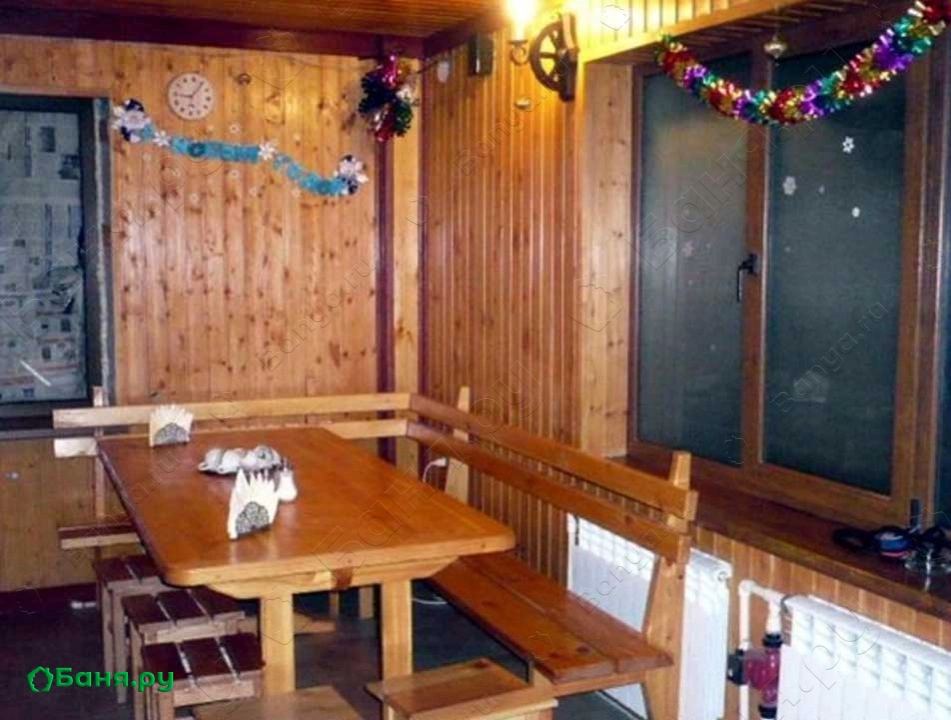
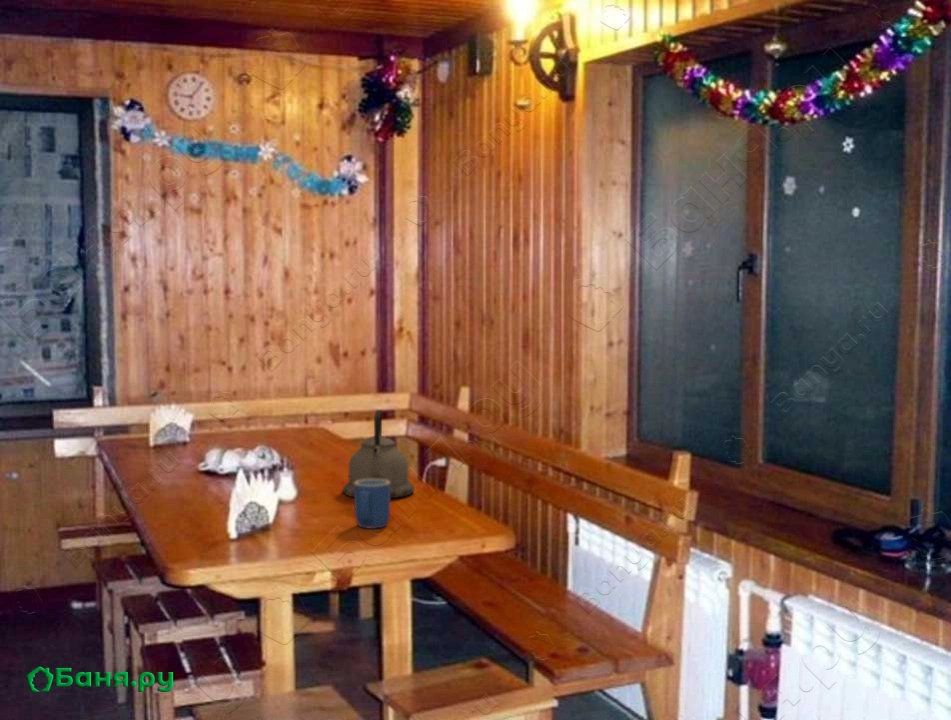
+ kettle (380, 453)
+ mug (371, 504)
